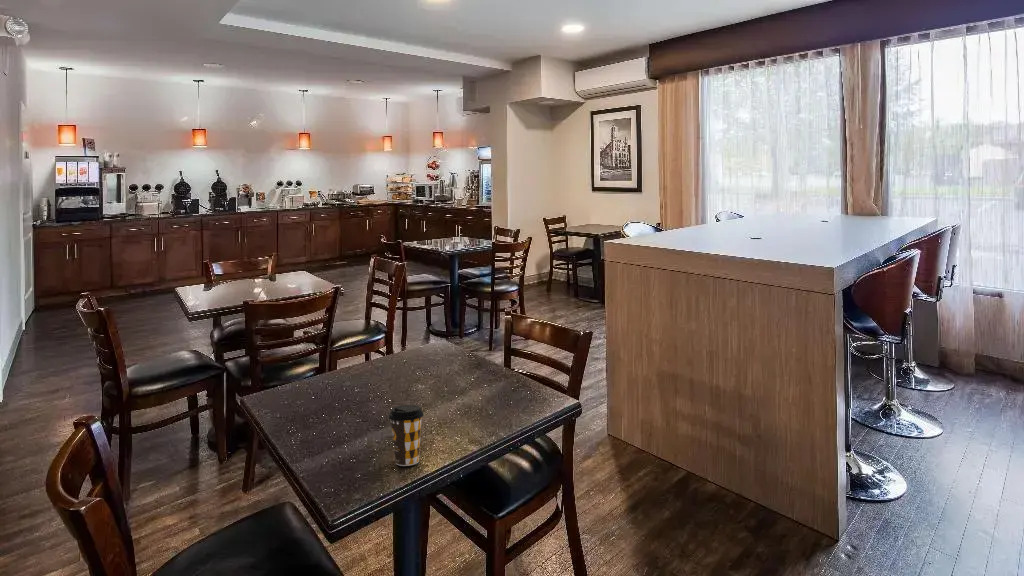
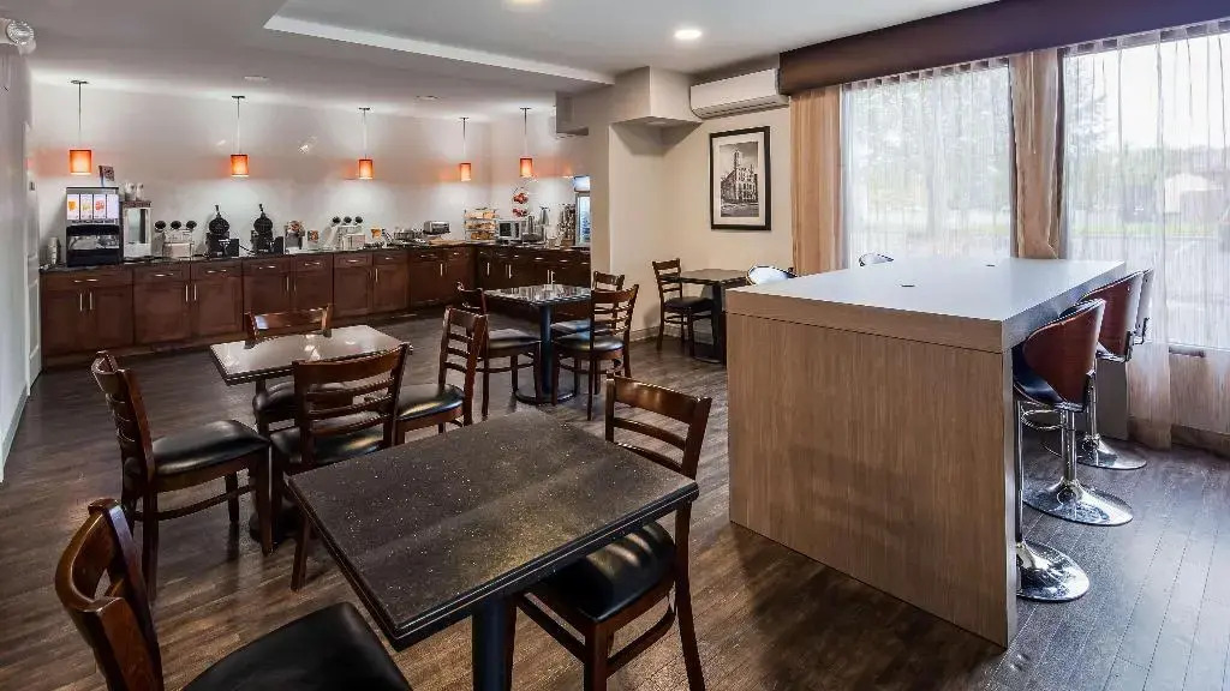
- coffee cup (406, 435)
